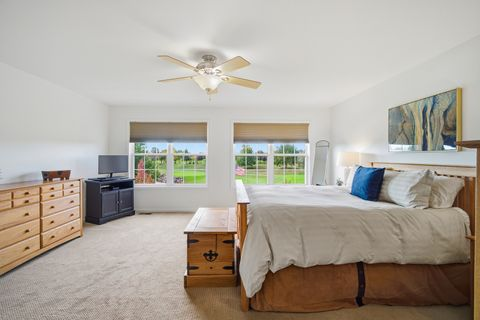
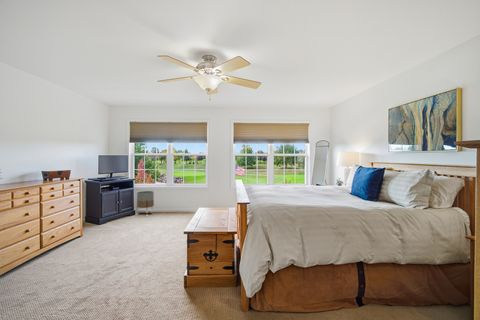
+ planter (145, 202)
